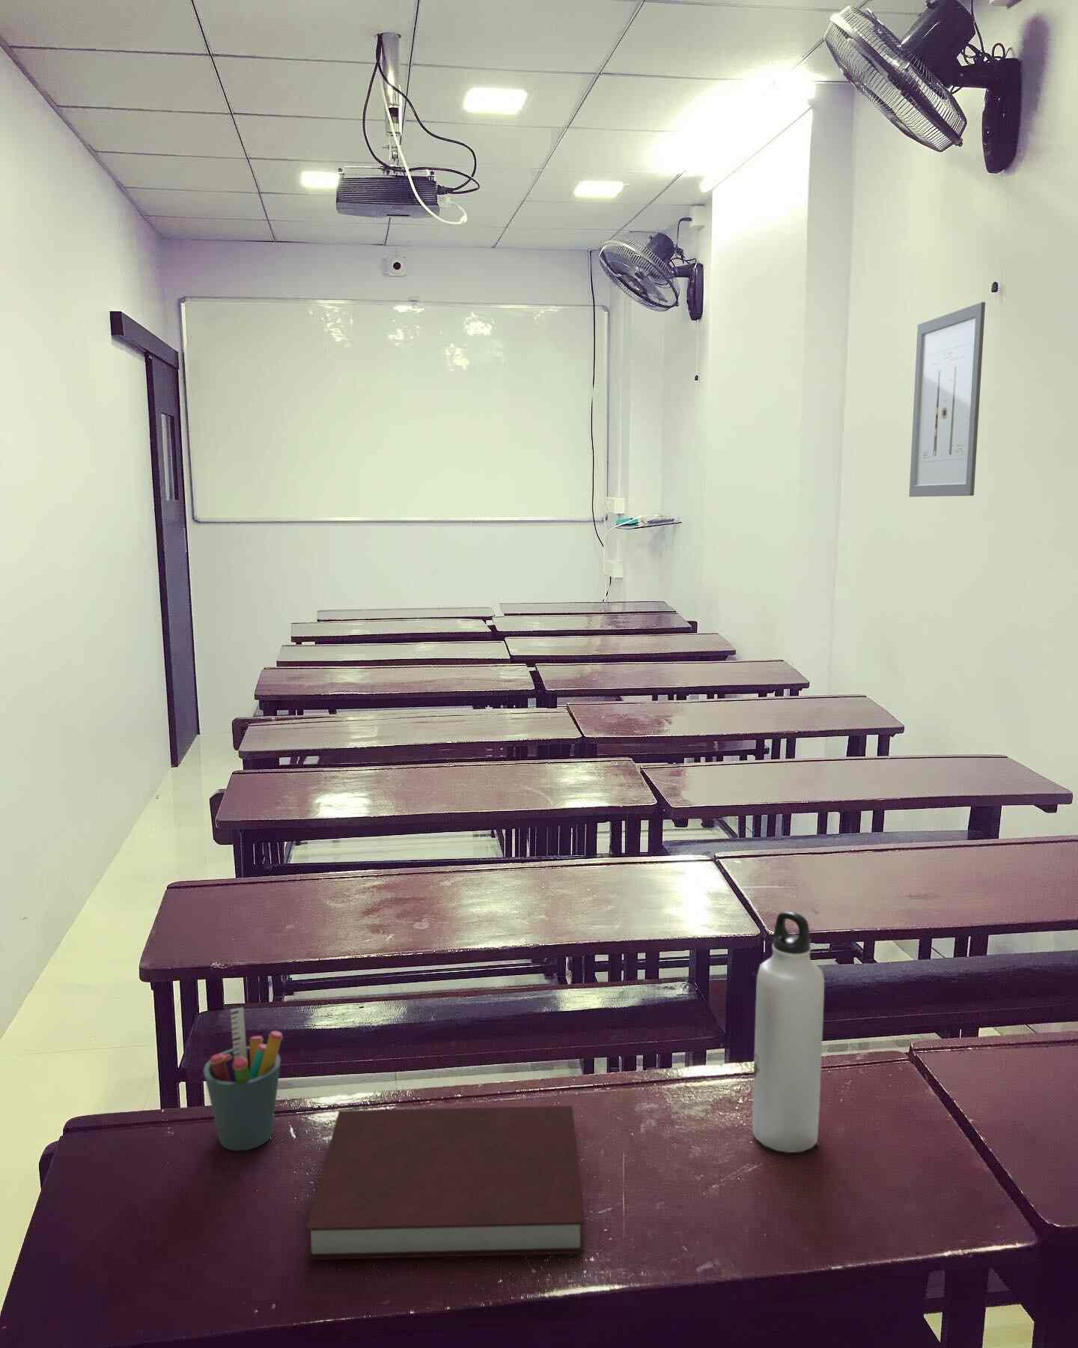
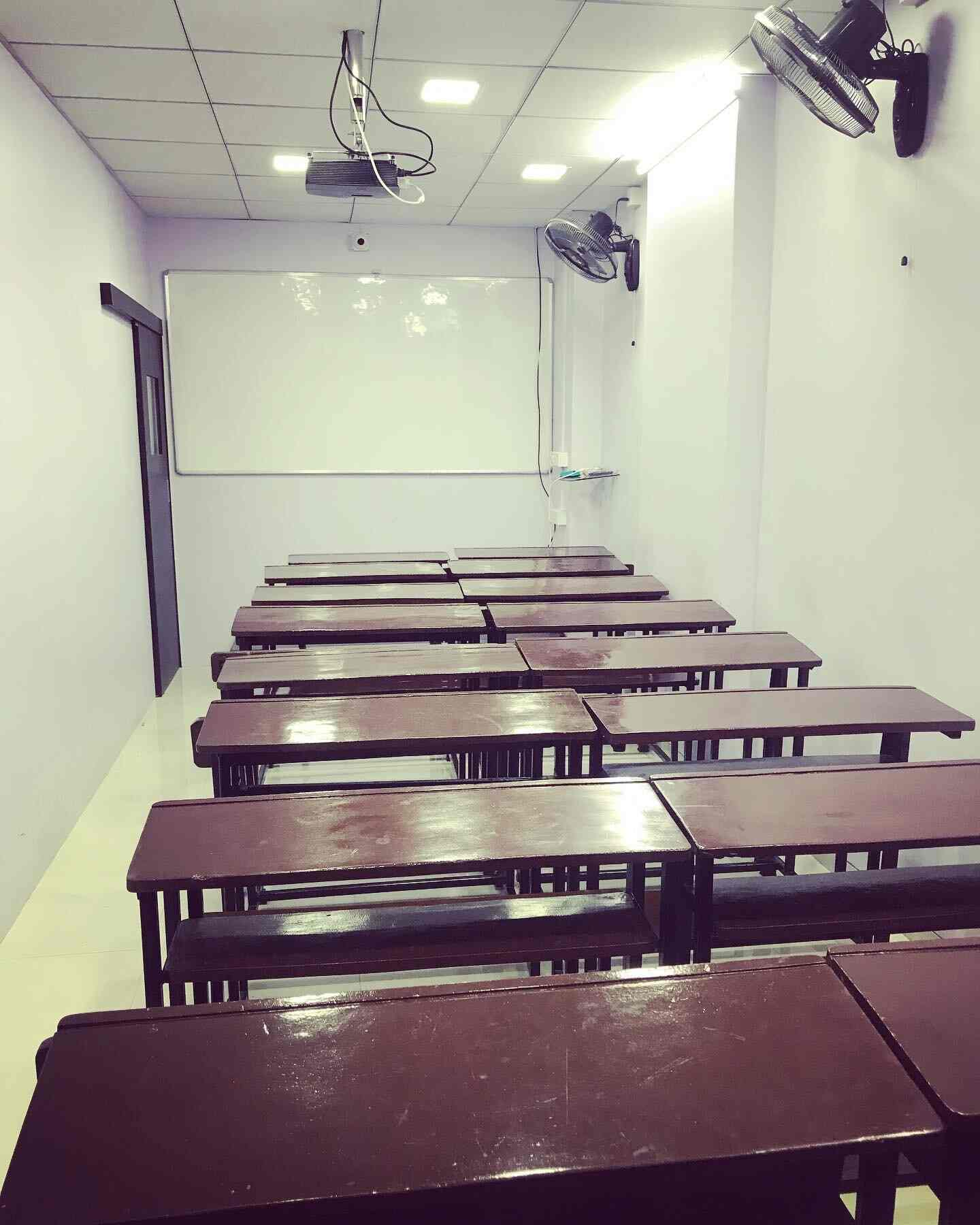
- water bottle (789, 1026)
- pen holder (244, 1081)
- notebook (451, 1175)
- wall art (944, 406)
